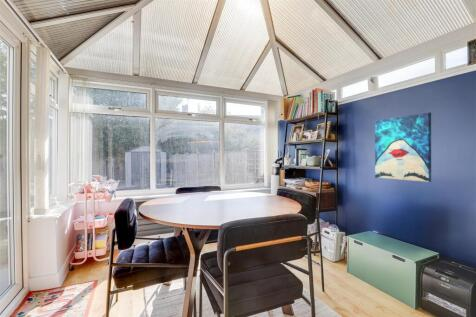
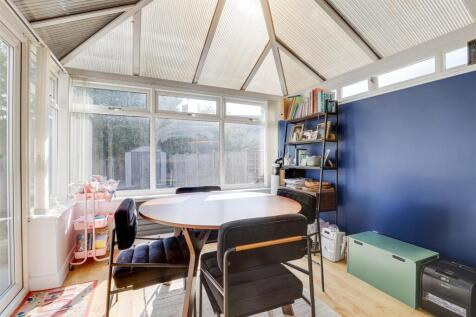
- wall art (400, 148)
